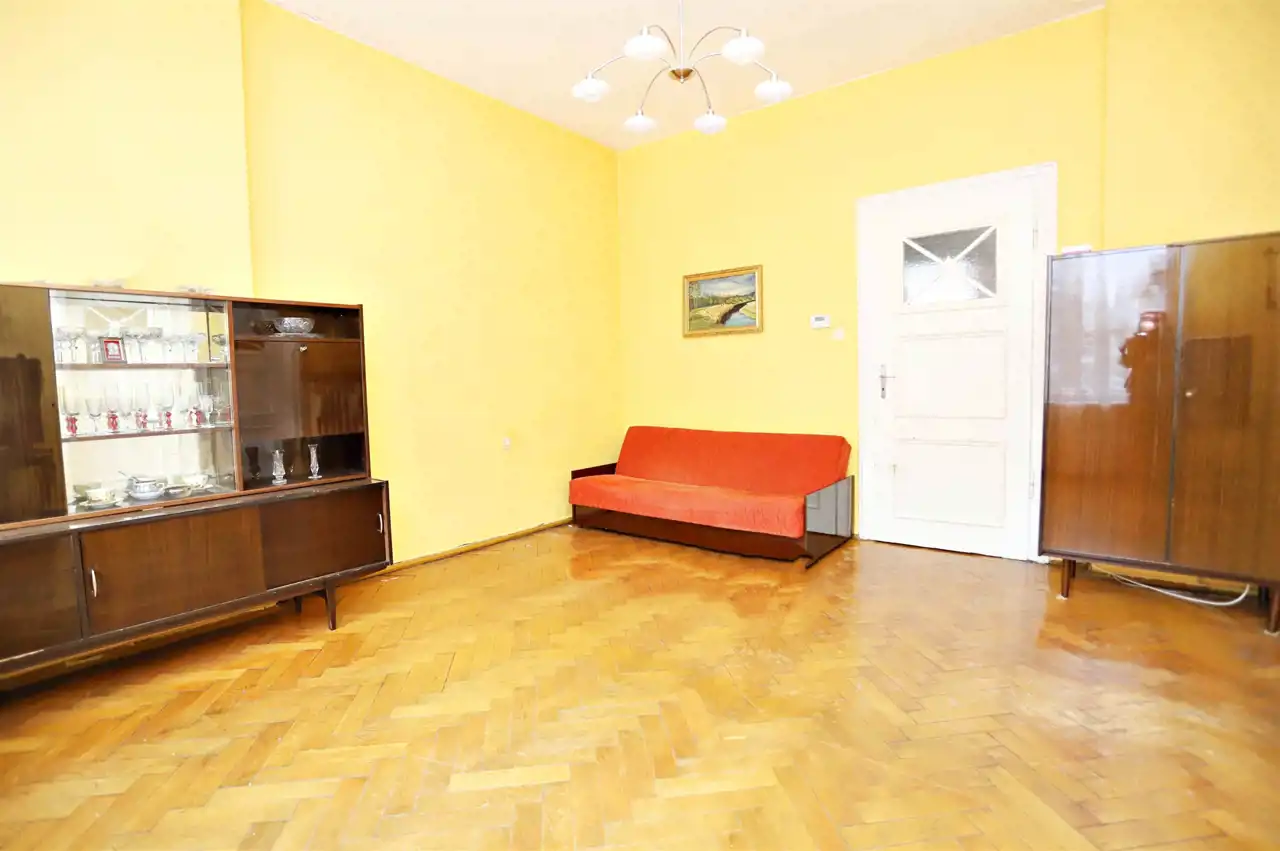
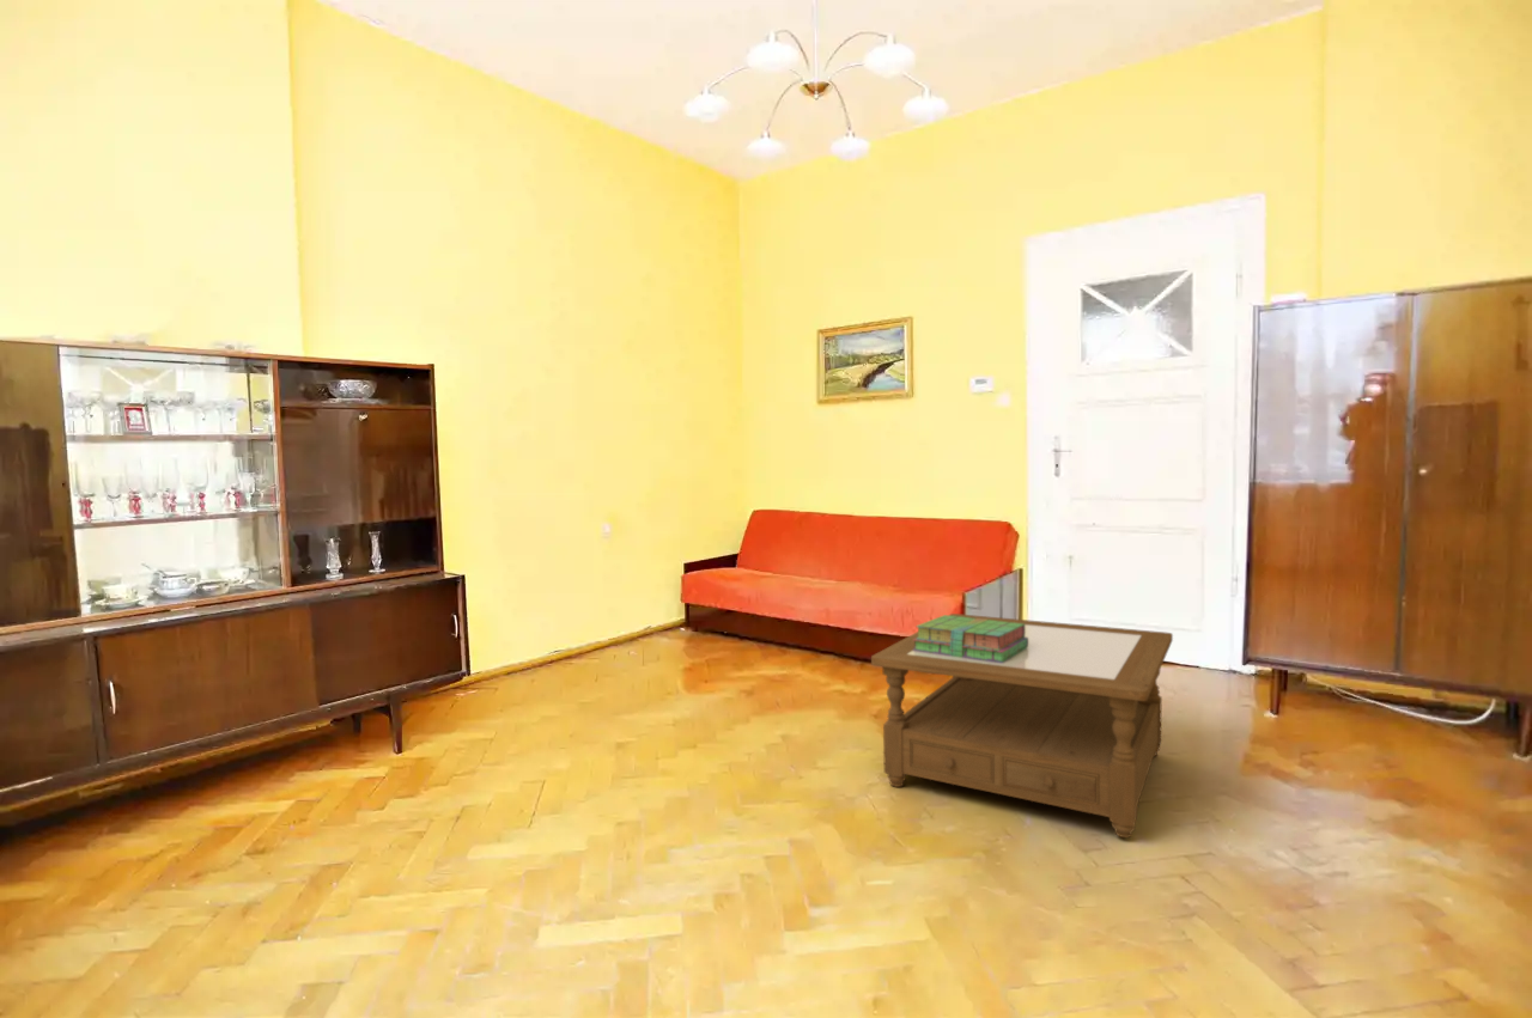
+ coffee table (1028, 707)
+ stack of books (971, 635)
